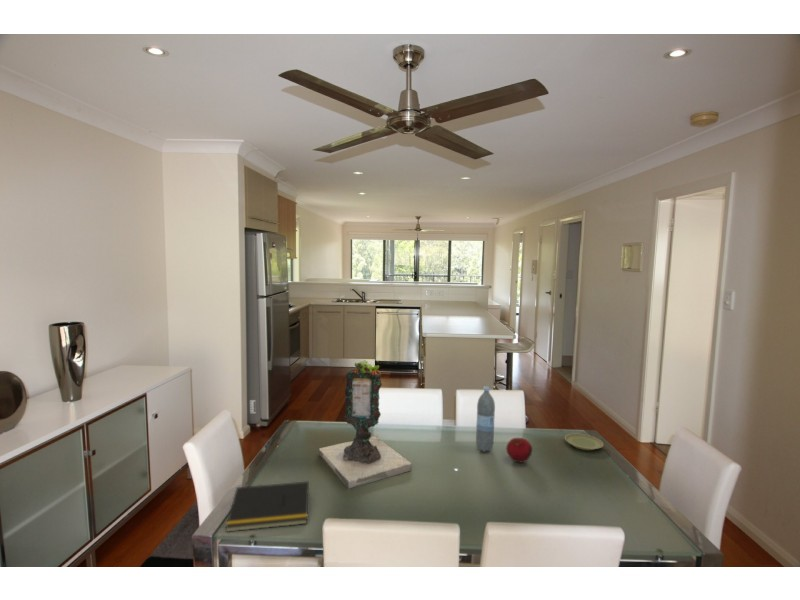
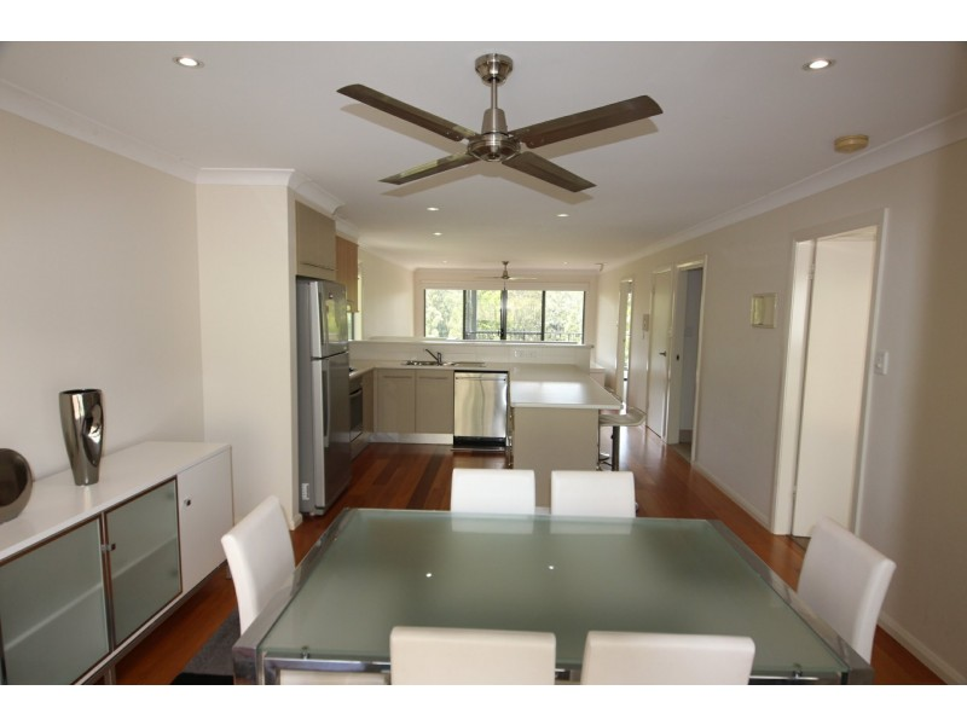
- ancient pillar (364, 407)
- water bottle (485, 418)
- fruit (518, 449)
- notepad (270, 504)
- plate (583, 442)
